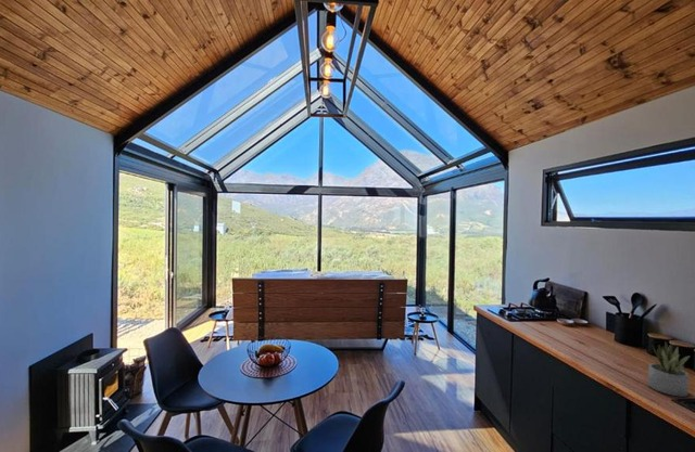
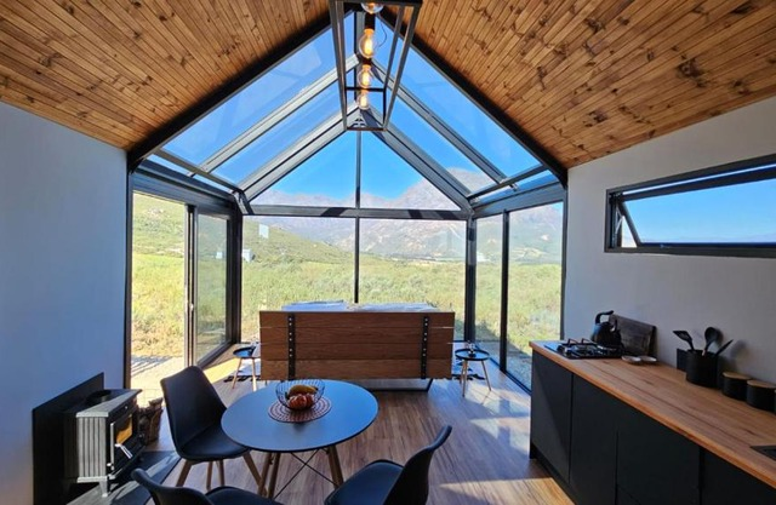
- succulent plant (668, 365)
